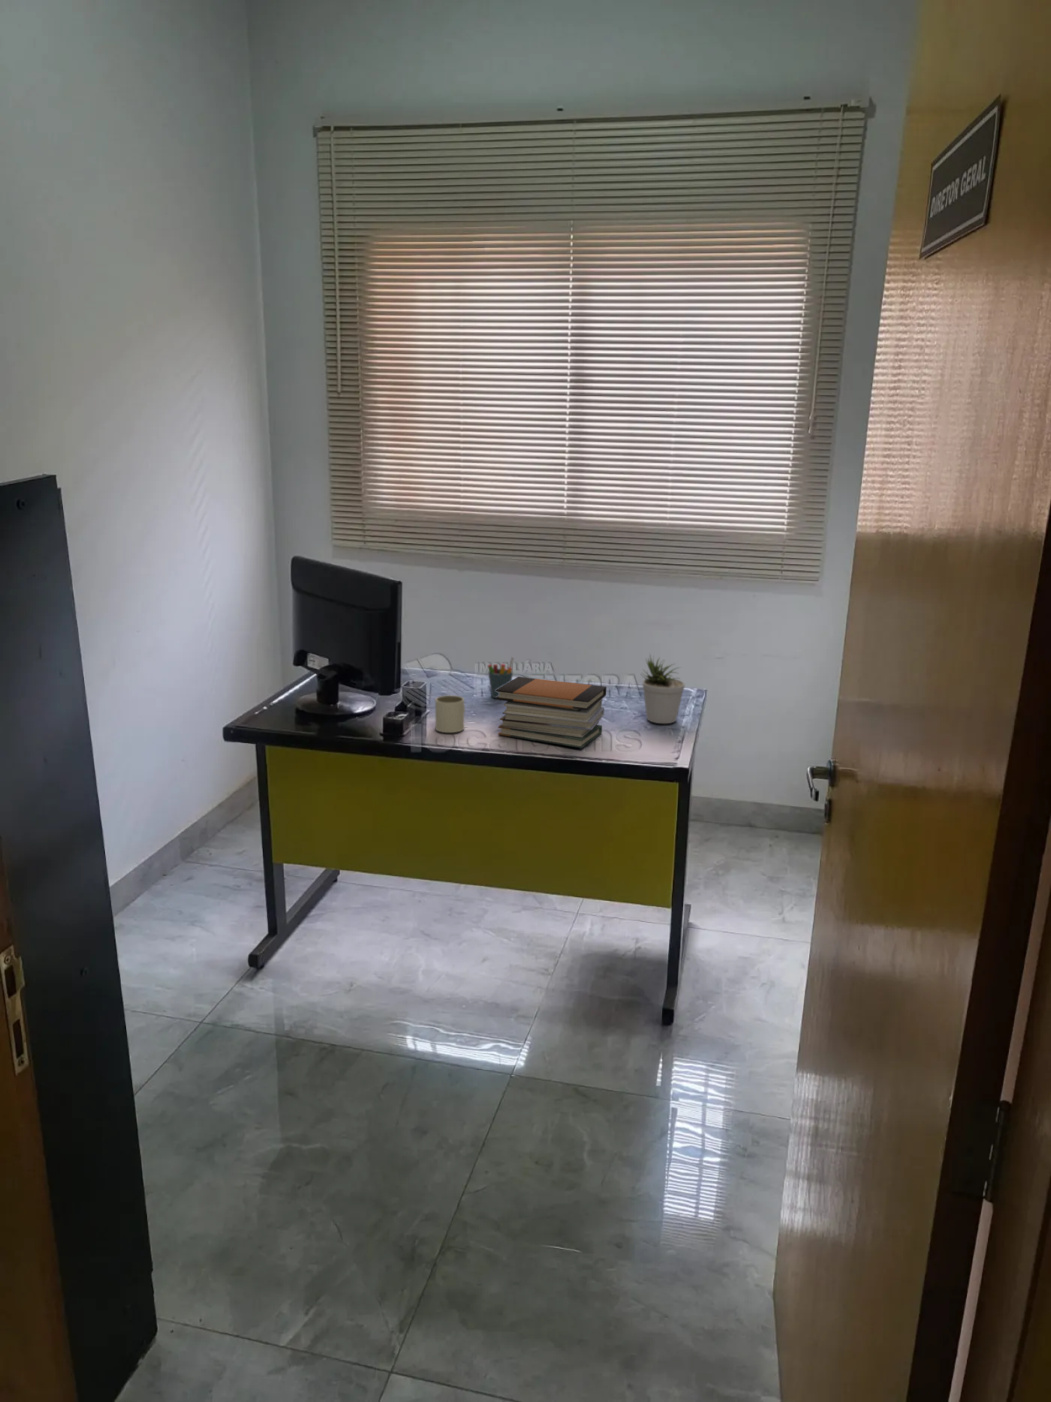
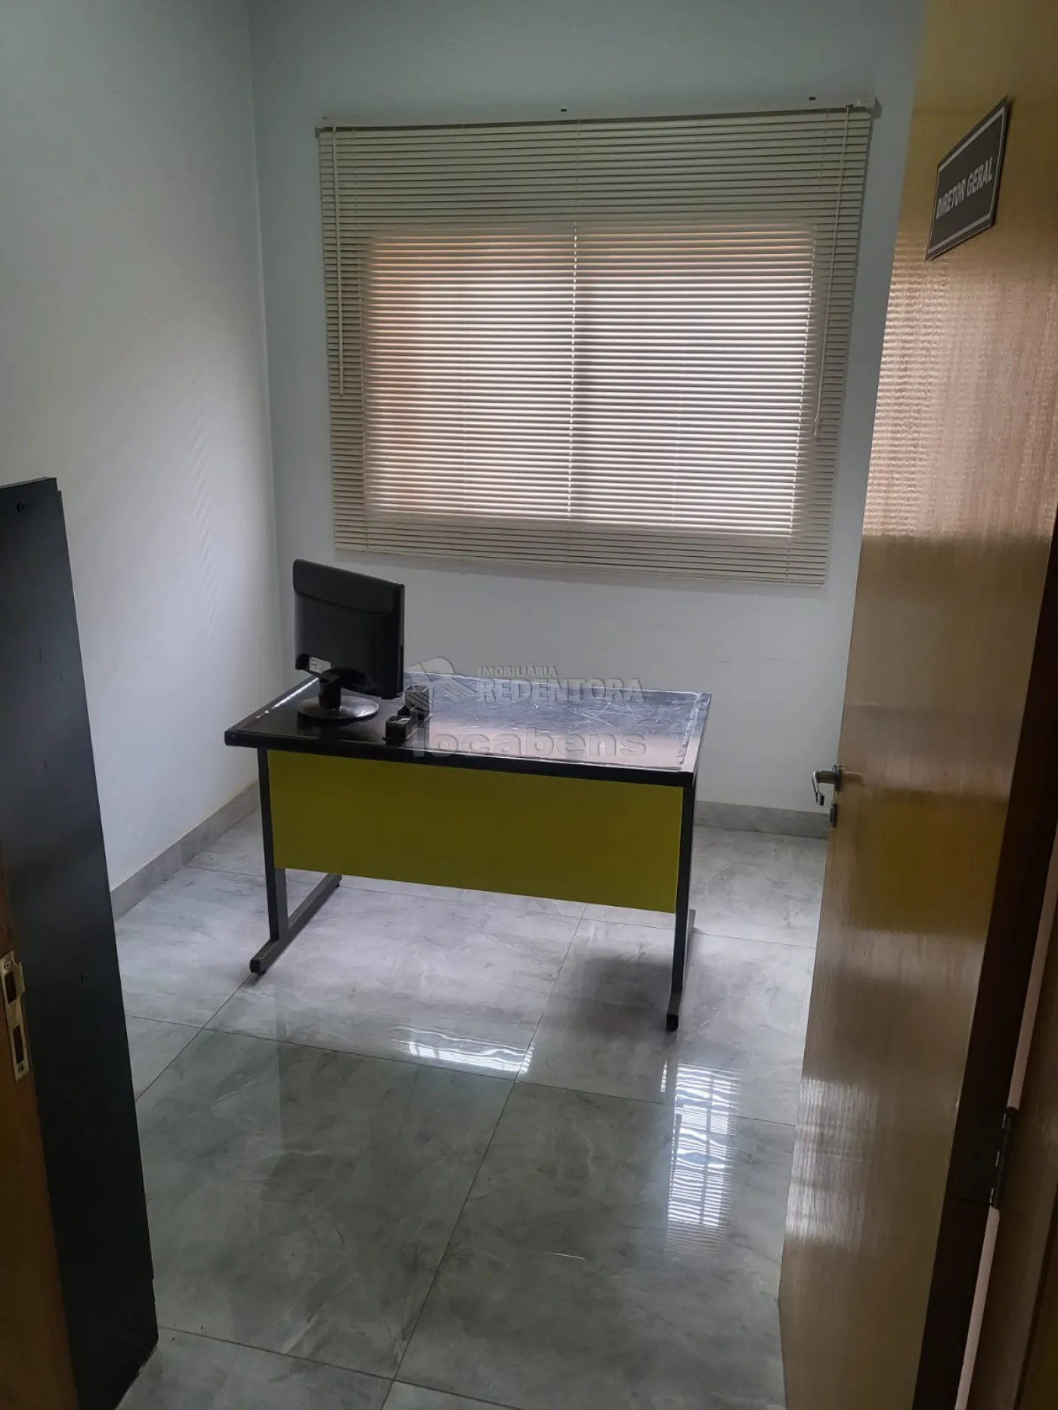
- potted plant (662, 687)
- mug (453, 713)
- pen holder (500, 677)
- book stack (552, 710)
